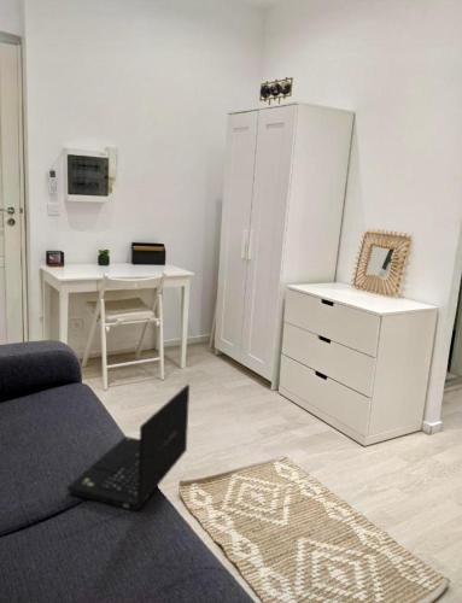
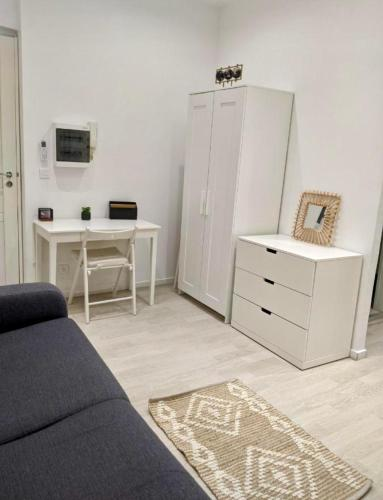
- laptop (133, 438)
